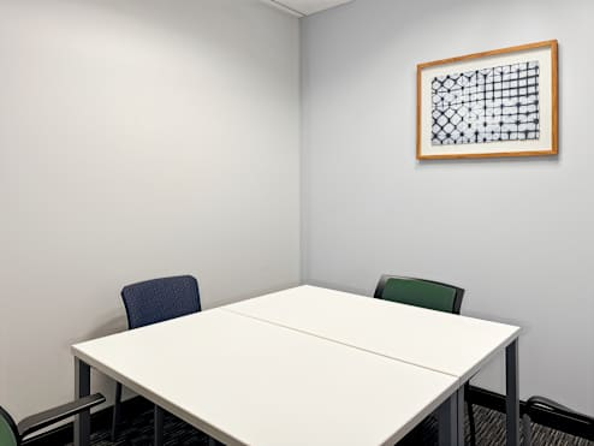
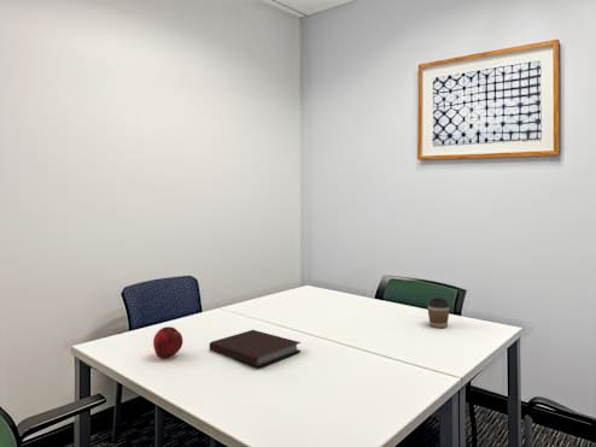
+ apple (168, 341)
+ coffee cup (438, 311)
+ notebook (255, 346)
